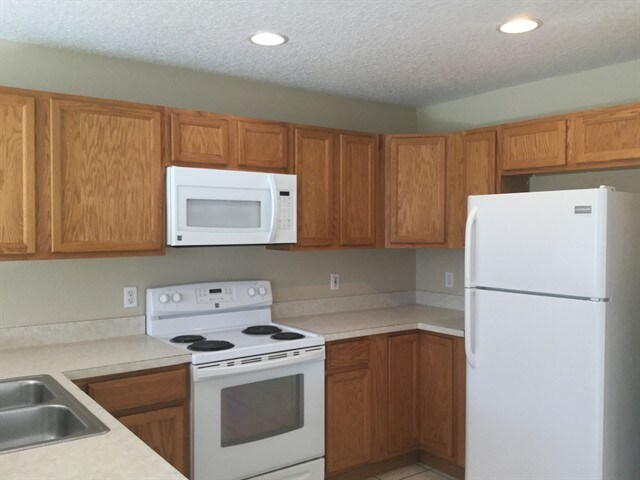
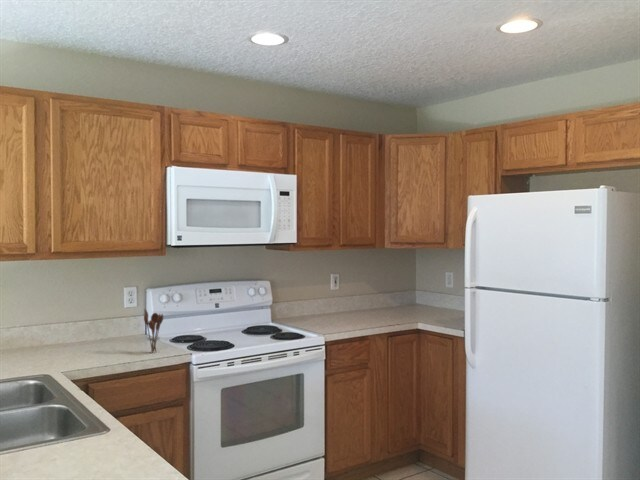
+ utensil holder (152, 330)
